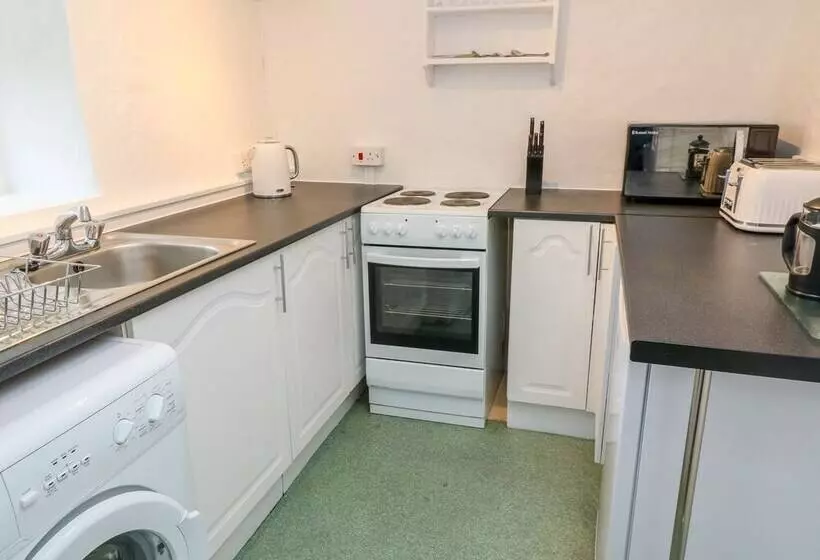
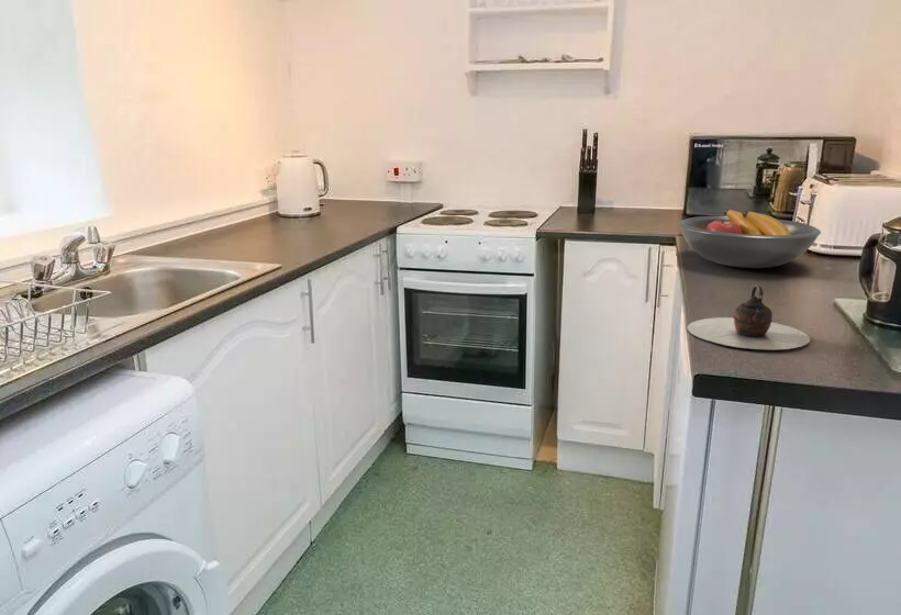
+ fruit bowl (745, 238)
+ teapot (749, 309)
